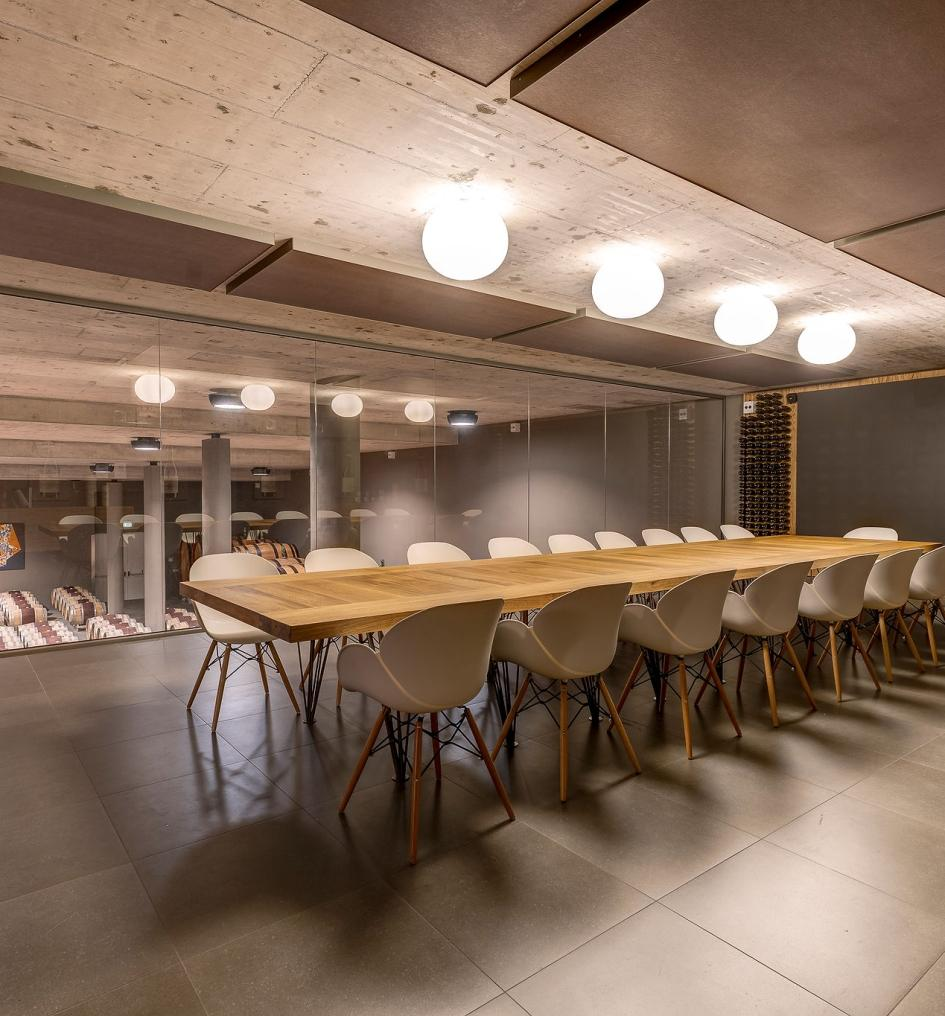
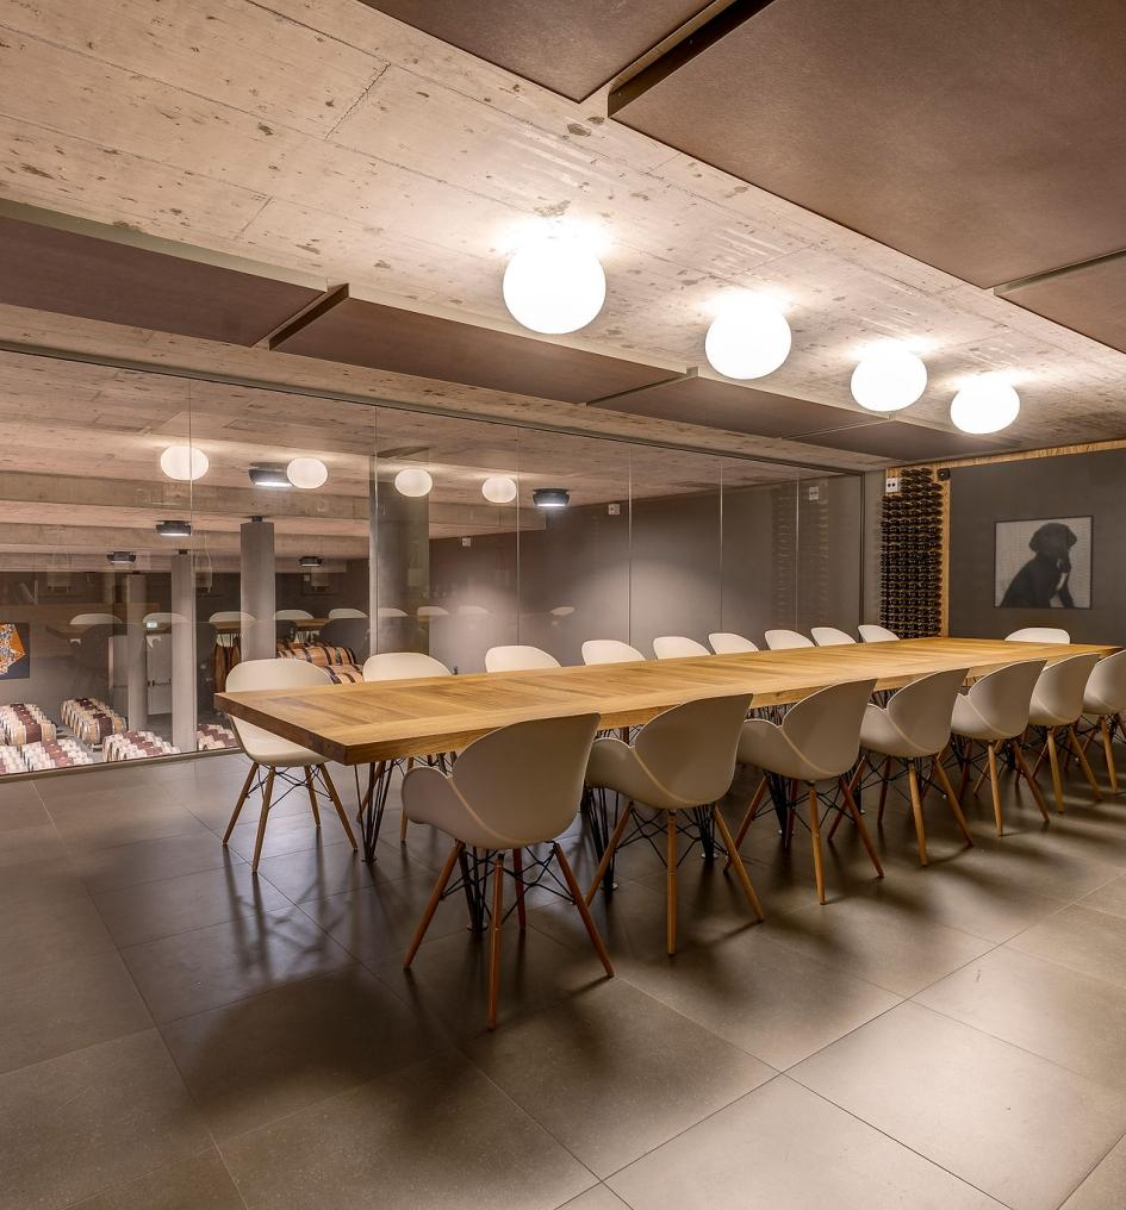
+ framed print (1040, 563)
